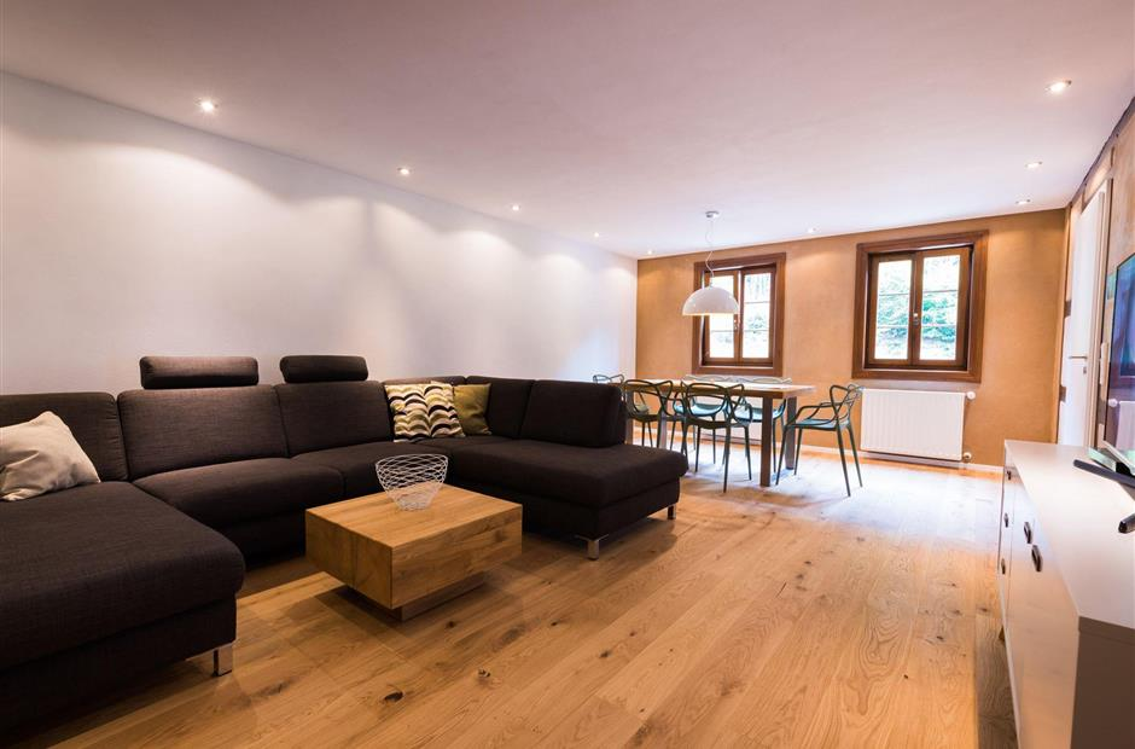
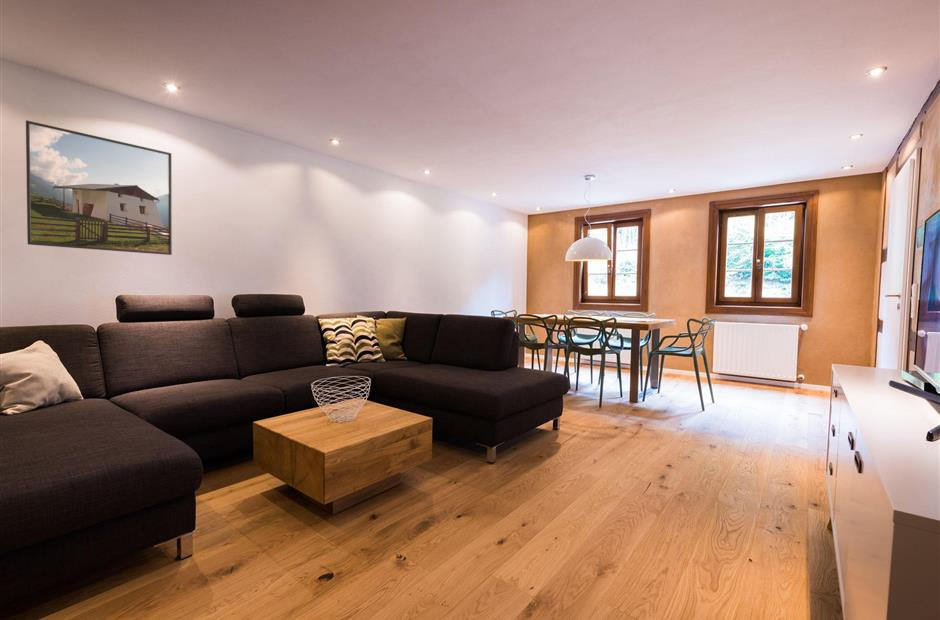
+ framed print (106, 194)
